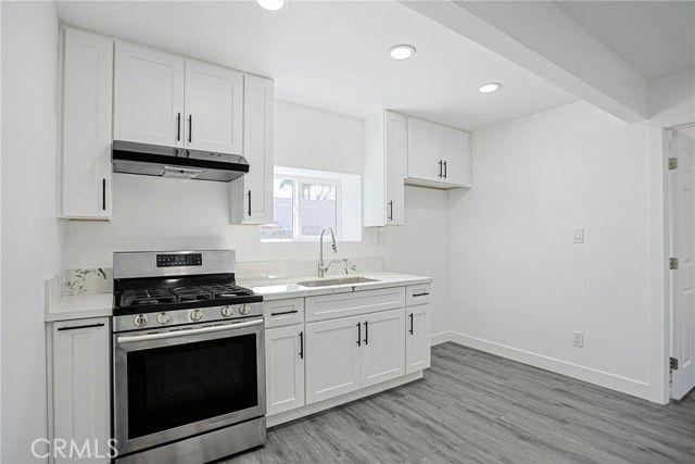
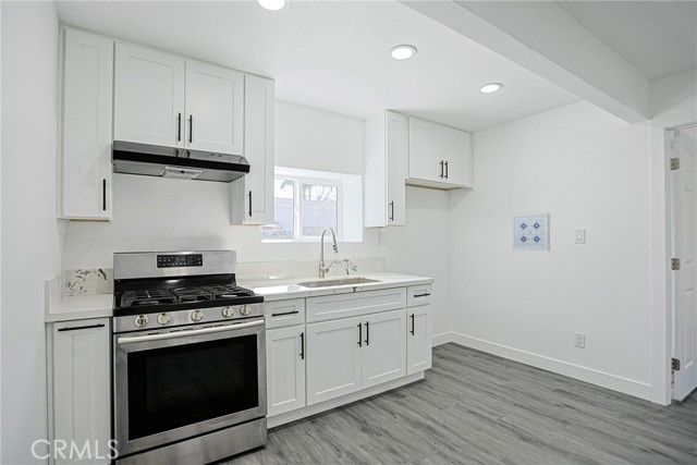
+ wall art (530, 232)
